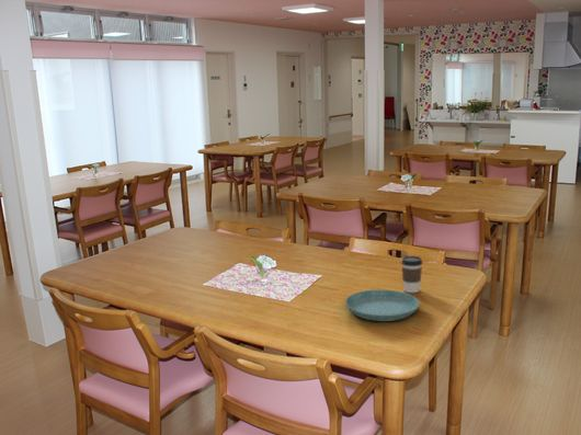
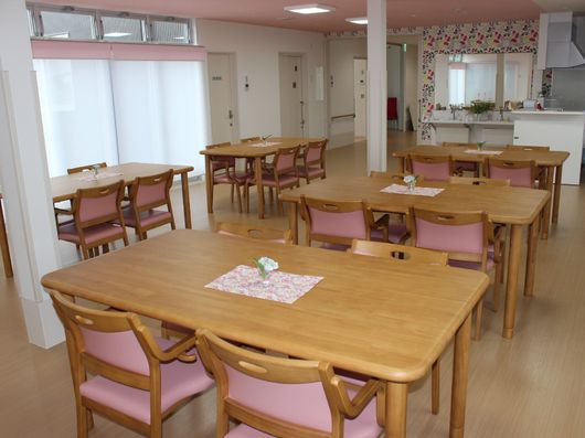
- saucer (381, 306)
- coffee cup (411, 274)
